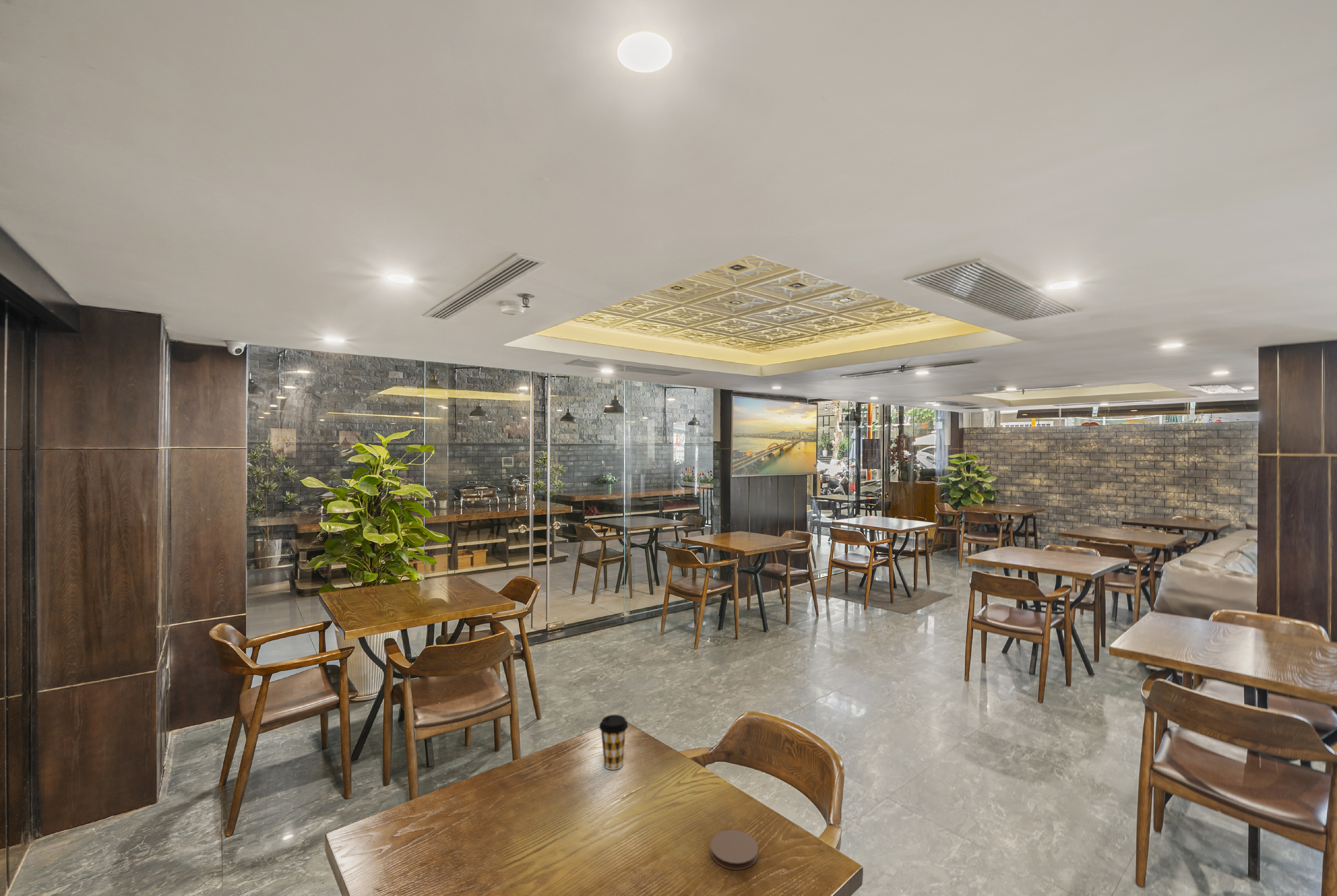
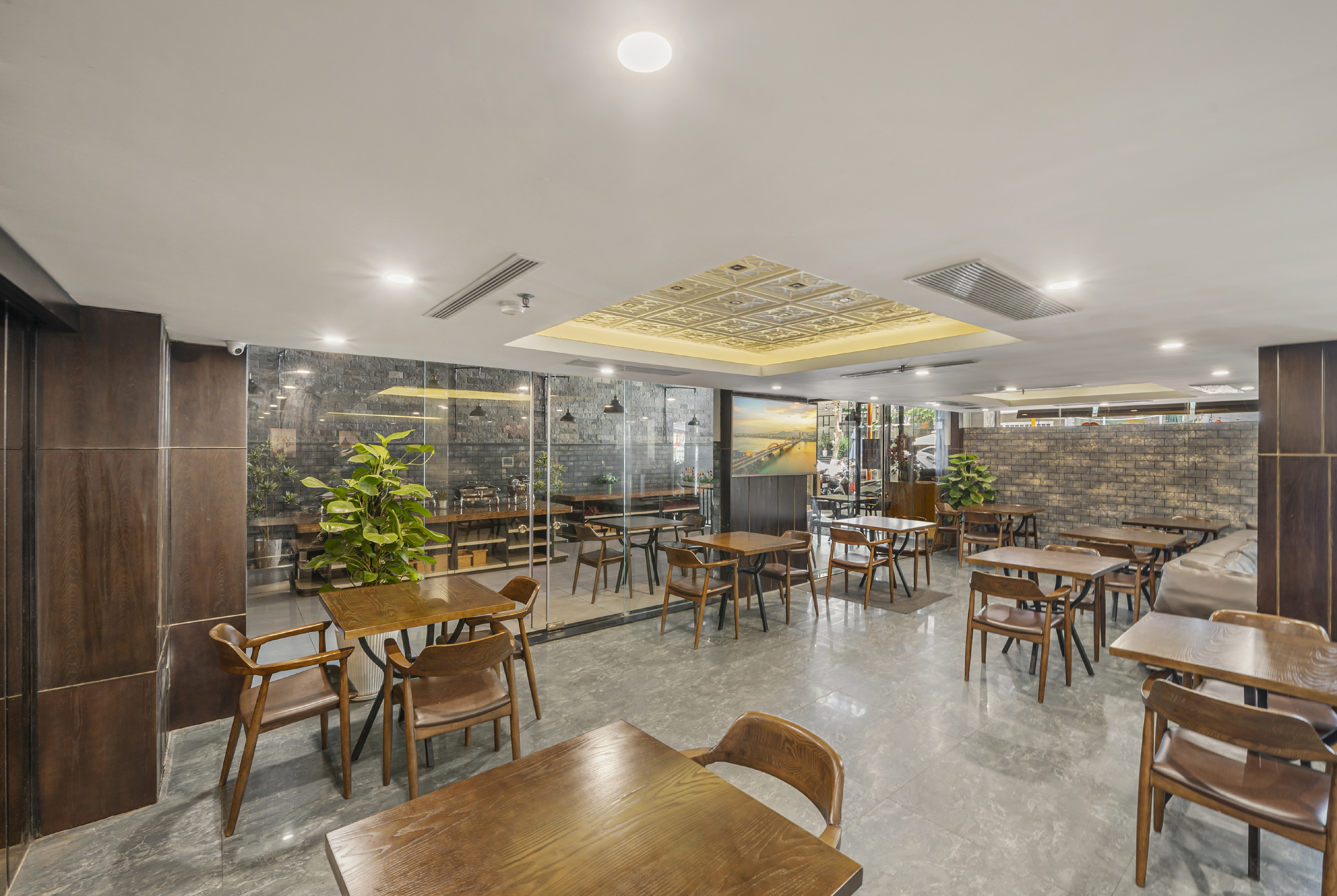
- coffee cup (614, 742)
- coaster (734, 849)
